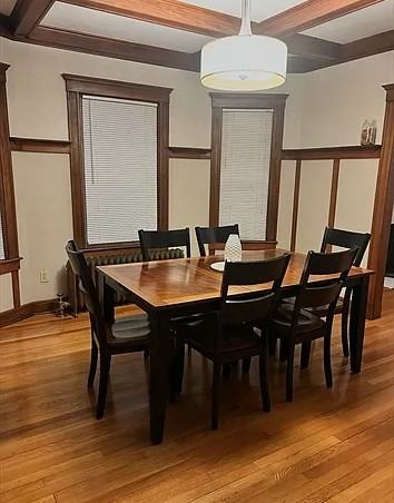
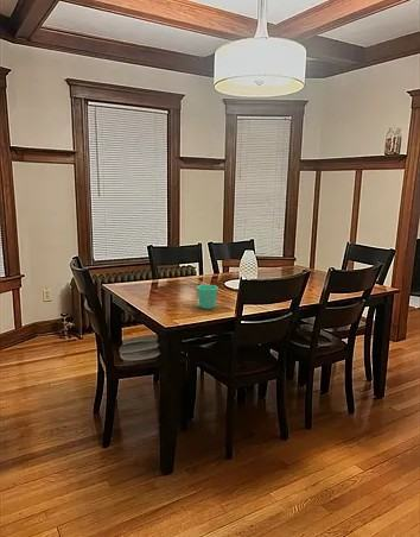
+ cup (206, 296)
